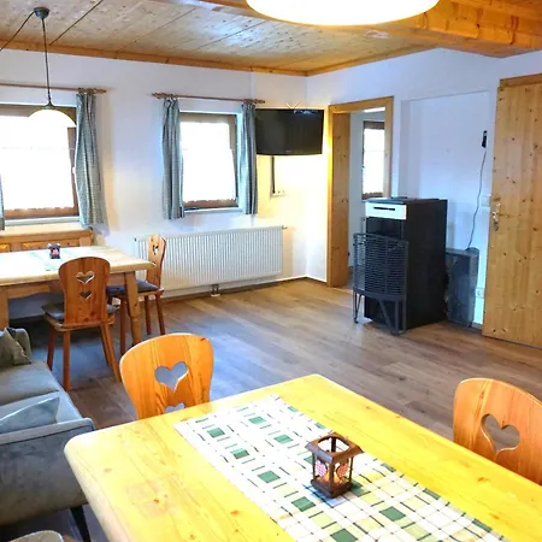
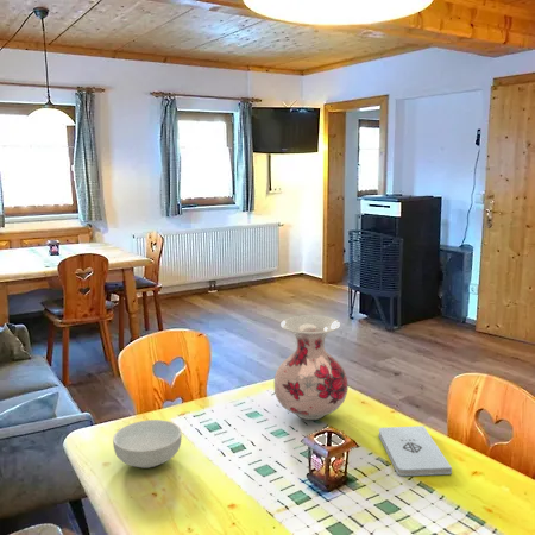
+ cereal bowl (147, 446)
+ vase (310, 369)
+ notepad (411, 448)
